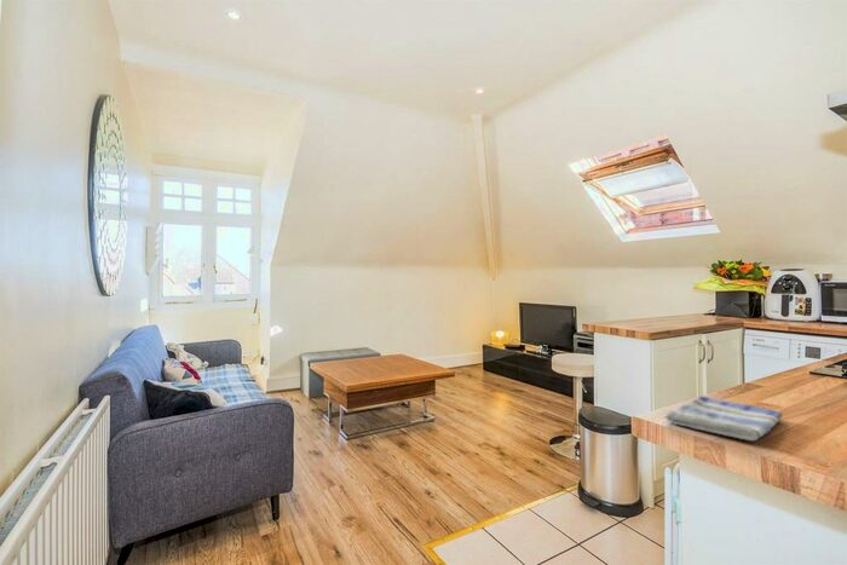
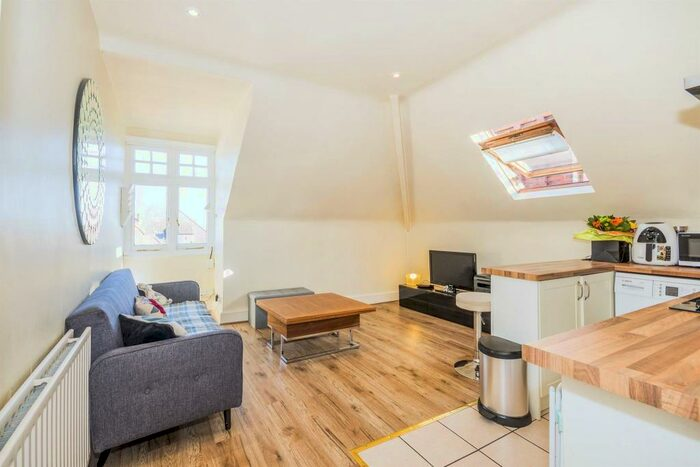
- dish towel (724, 415)
